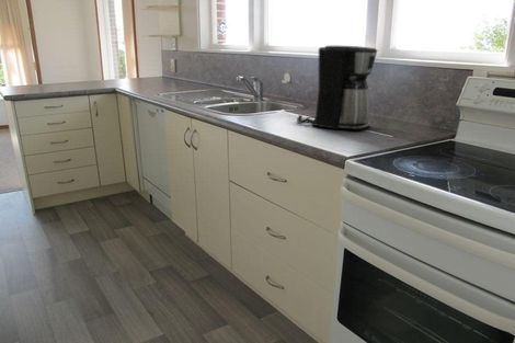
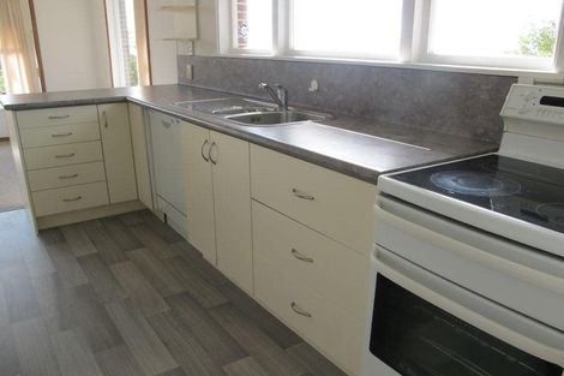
- coffee maker (339, 85)
